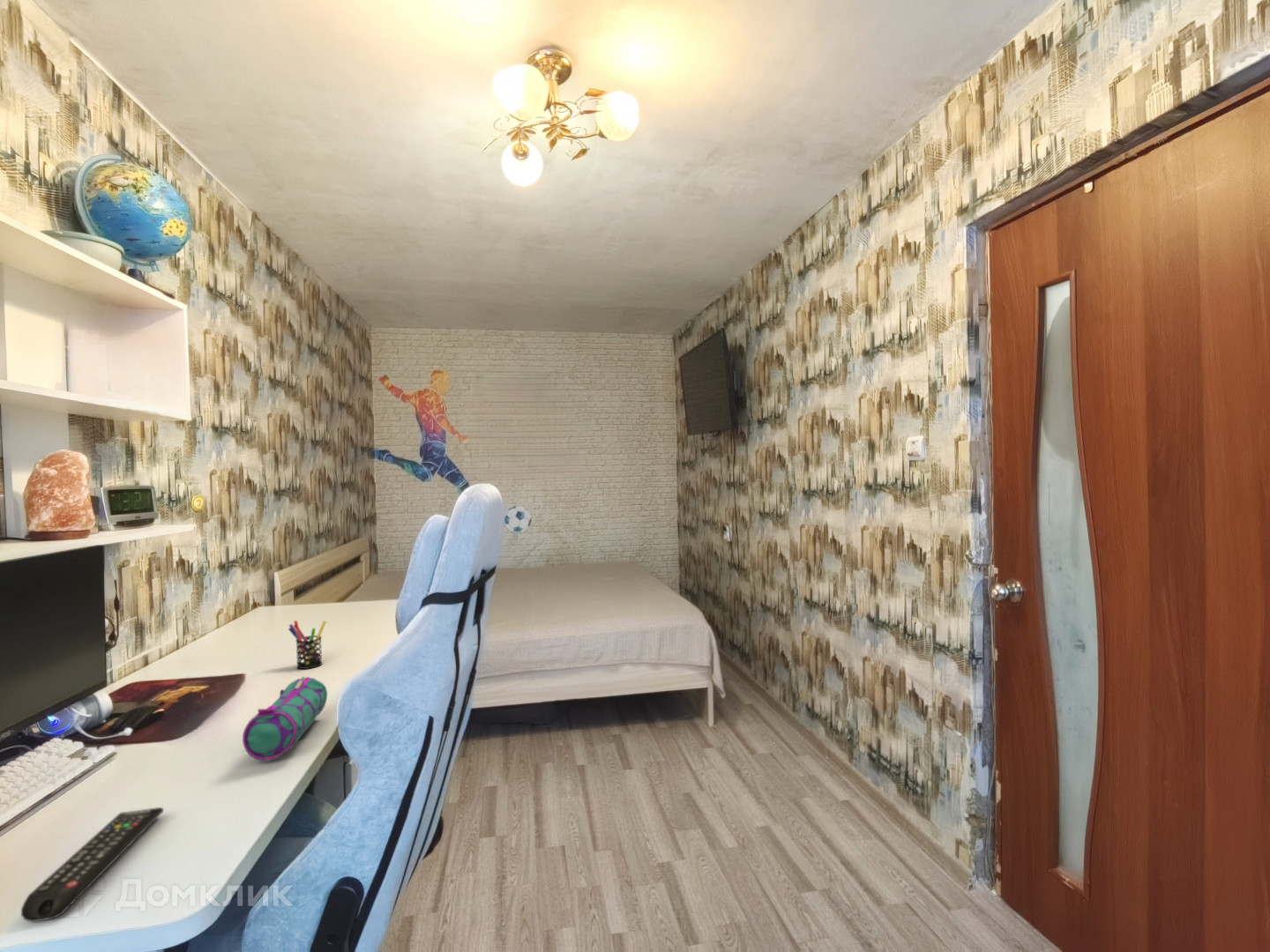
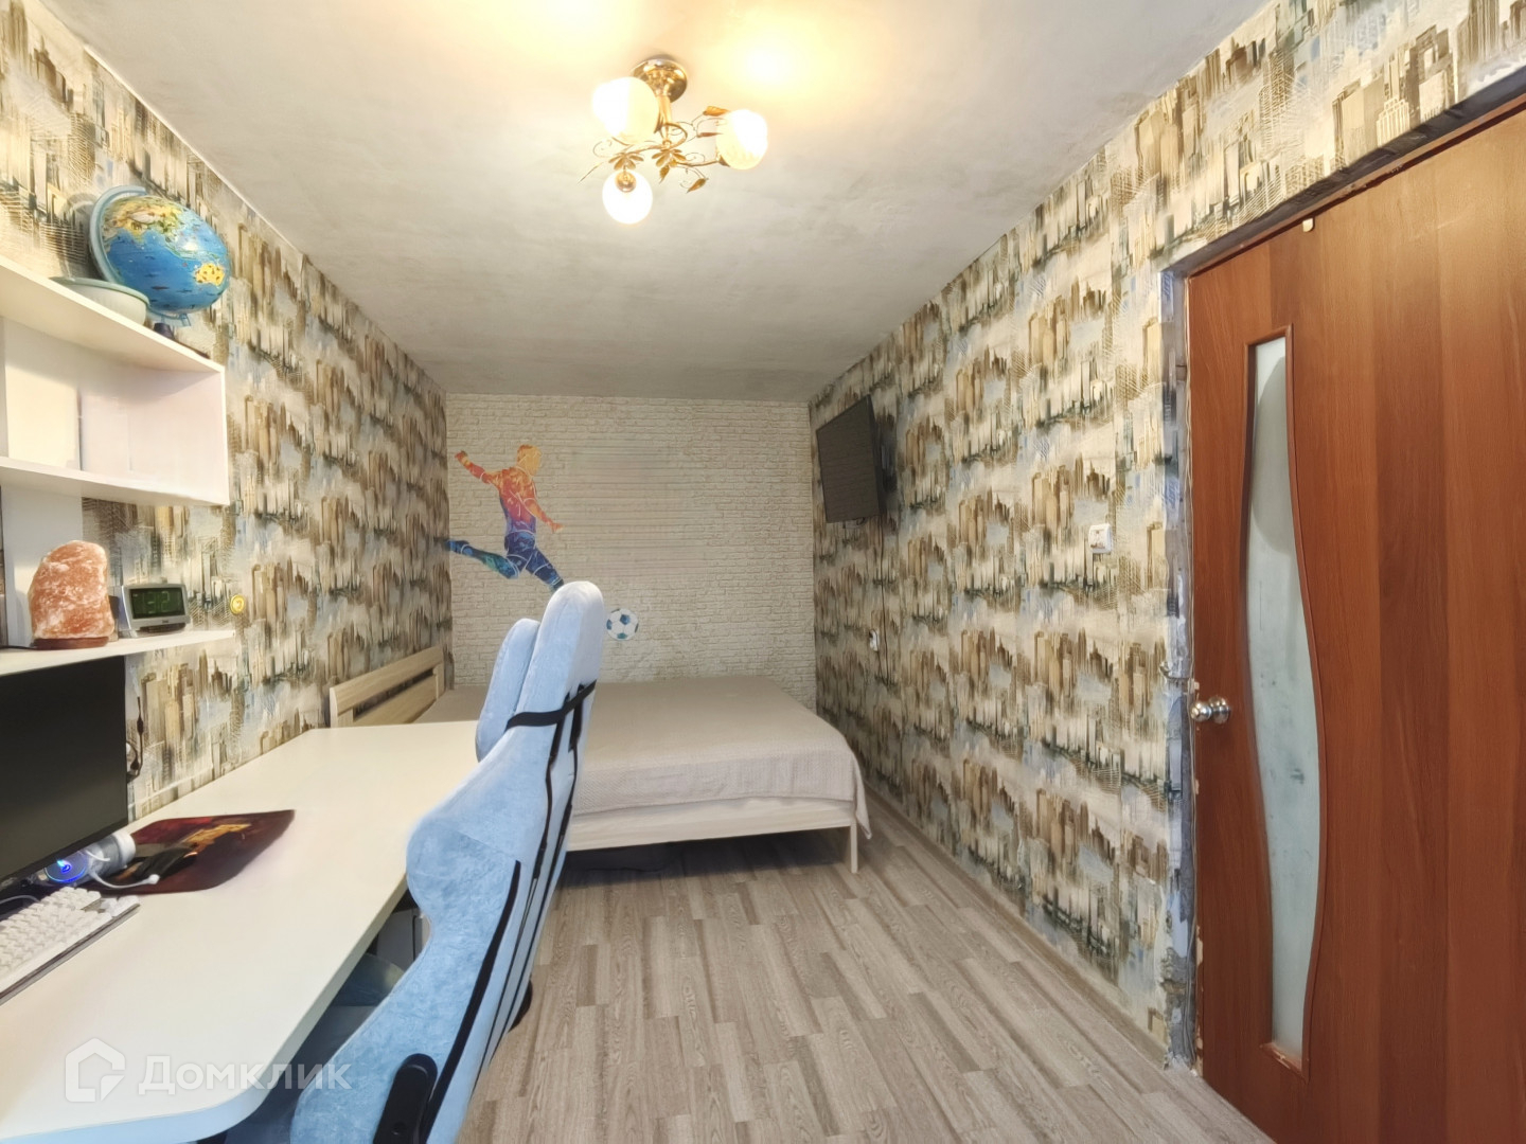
- pen holder (308, 643)
- pencil case (288, 714)
- remote control (101, 853)
